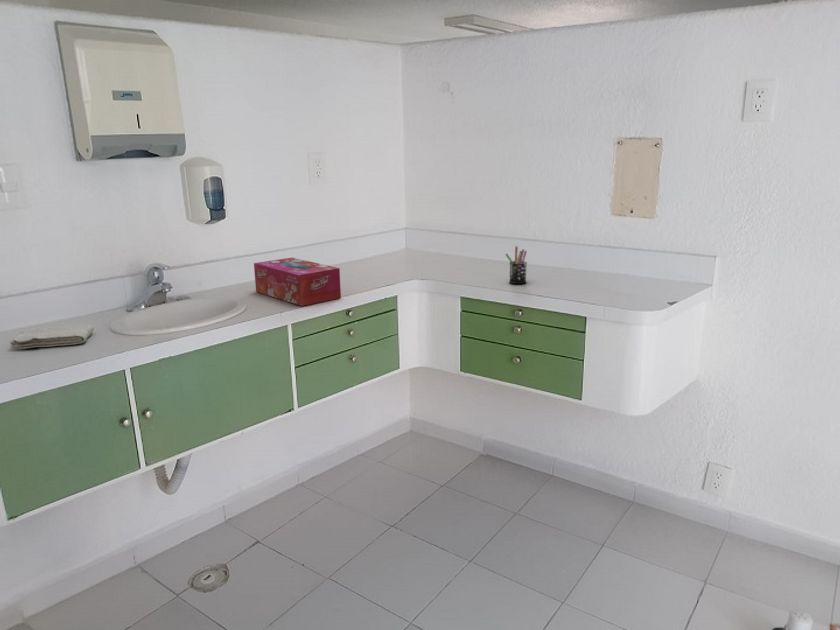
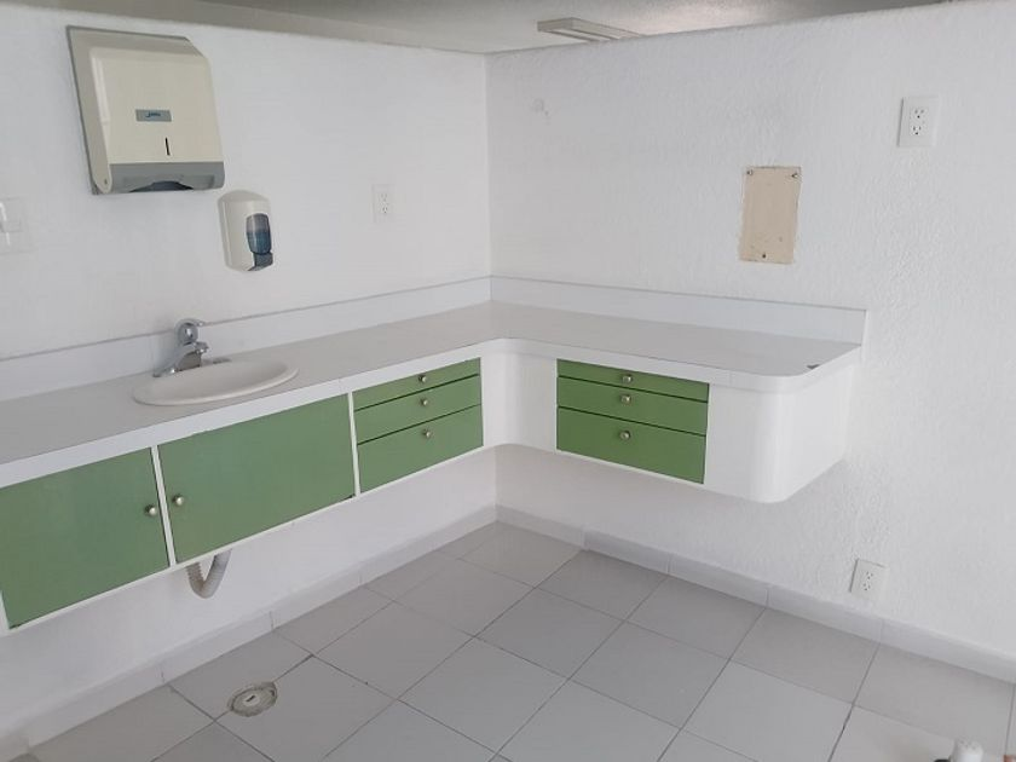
- tissue box (296, 280)
- washcloth (53, 335)
- pen holder (515, 265)
